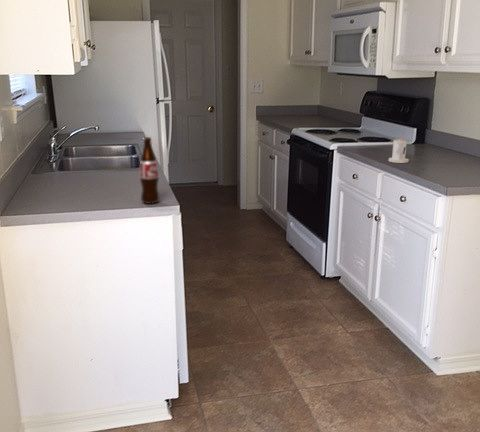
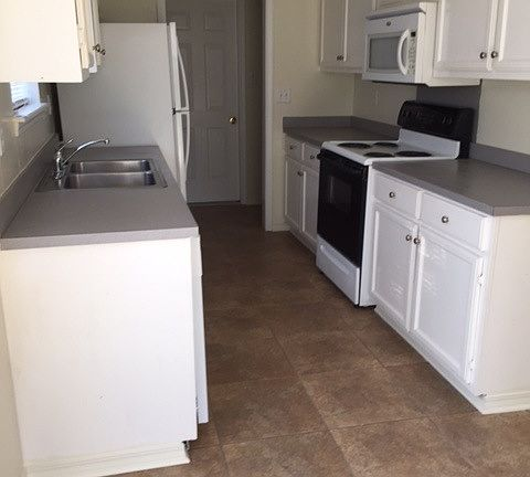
- candle (399, 149)
- bottle (148, 170)
